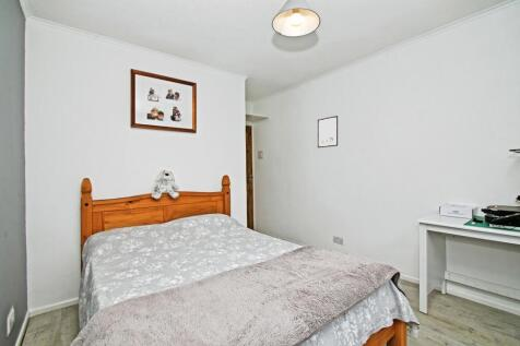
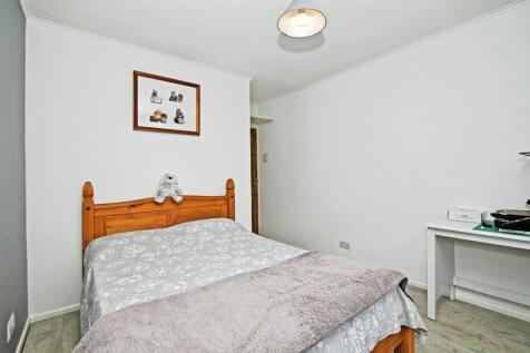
- wall art (327, 132)
